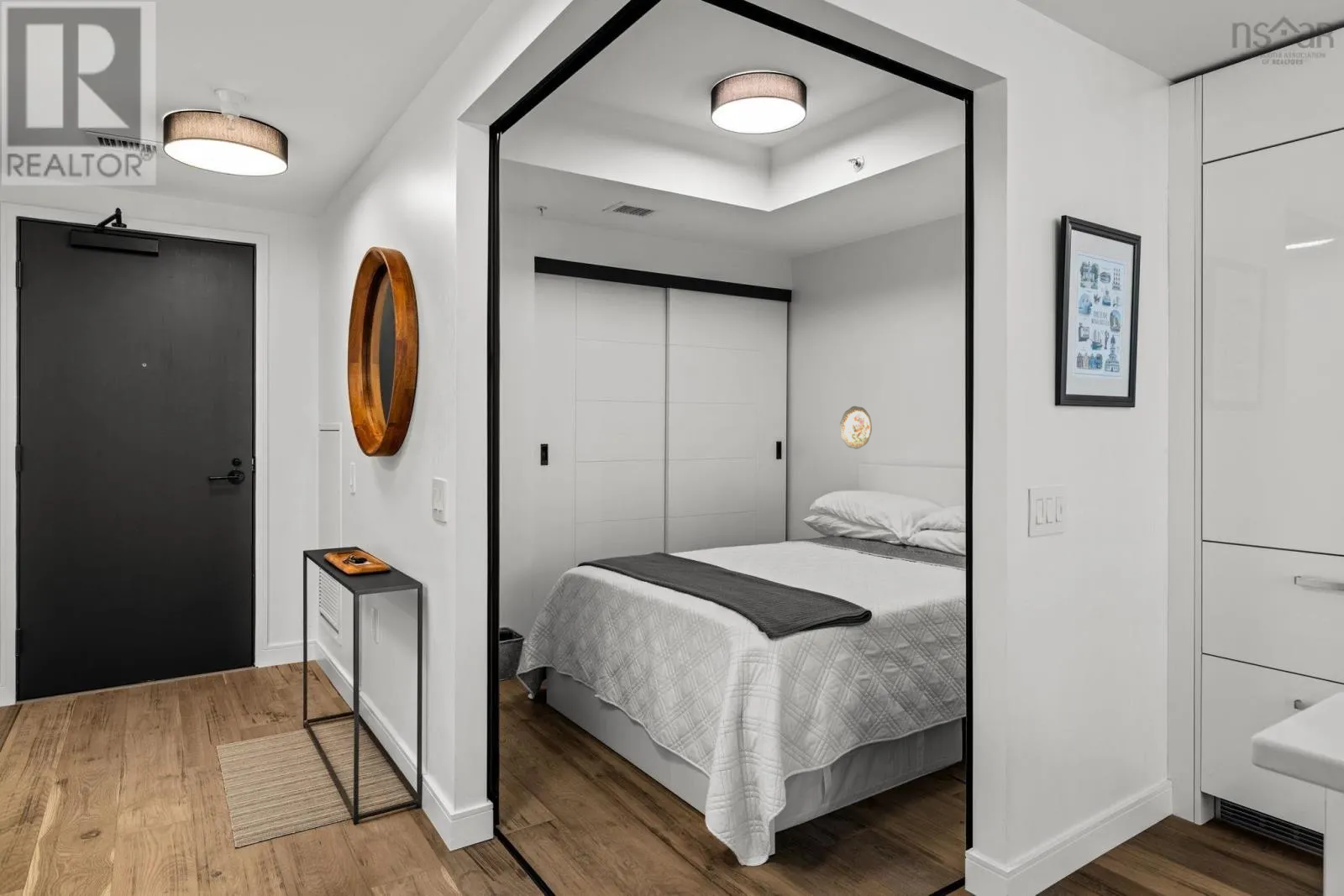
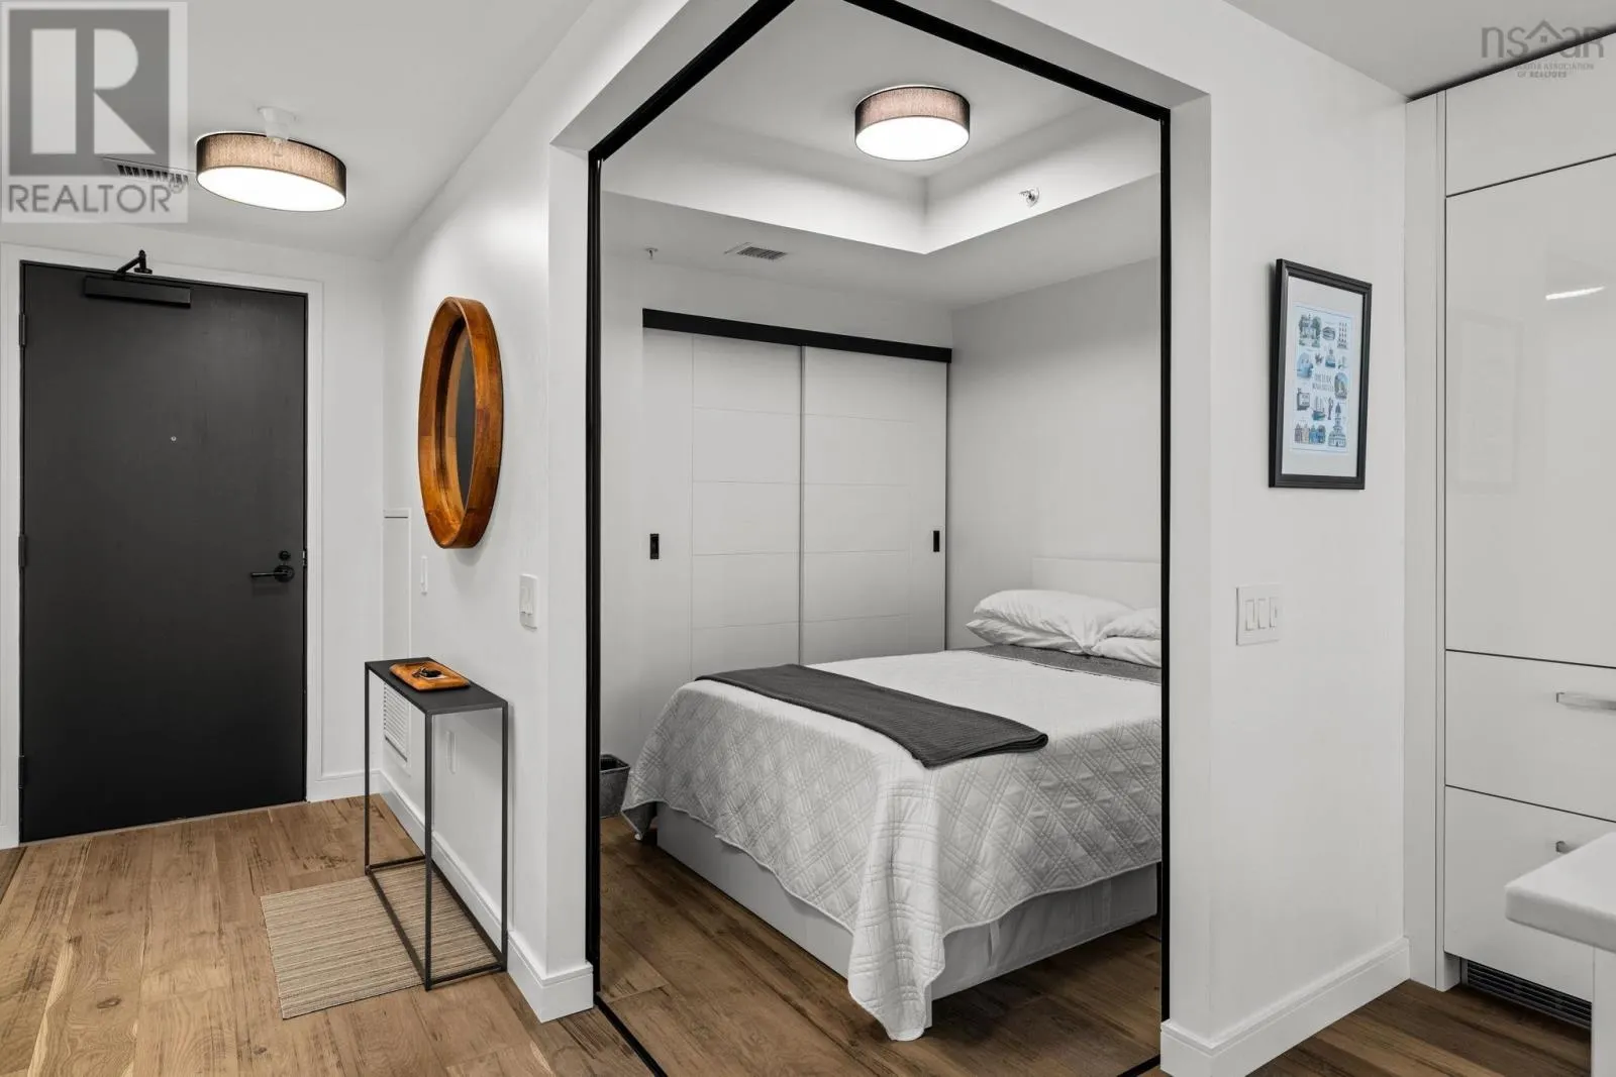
- decorative plate (857, 427)
